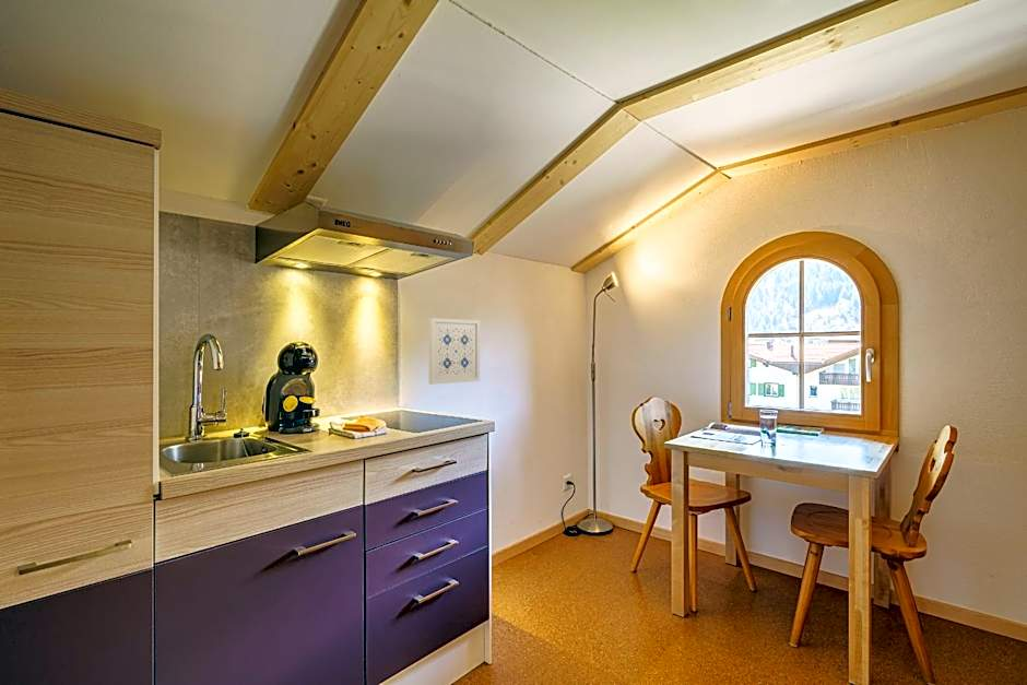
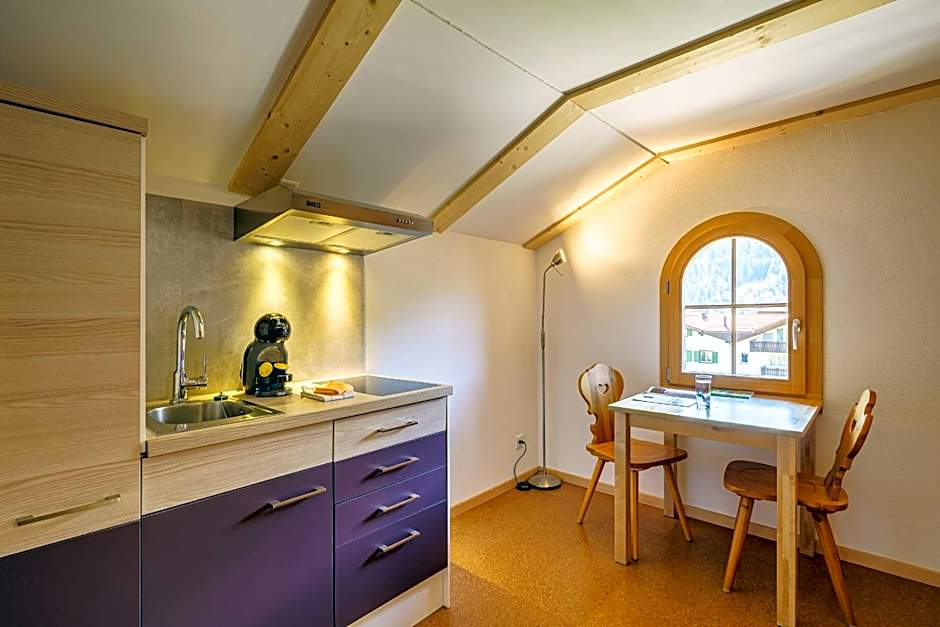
- wall art (455, 351)
